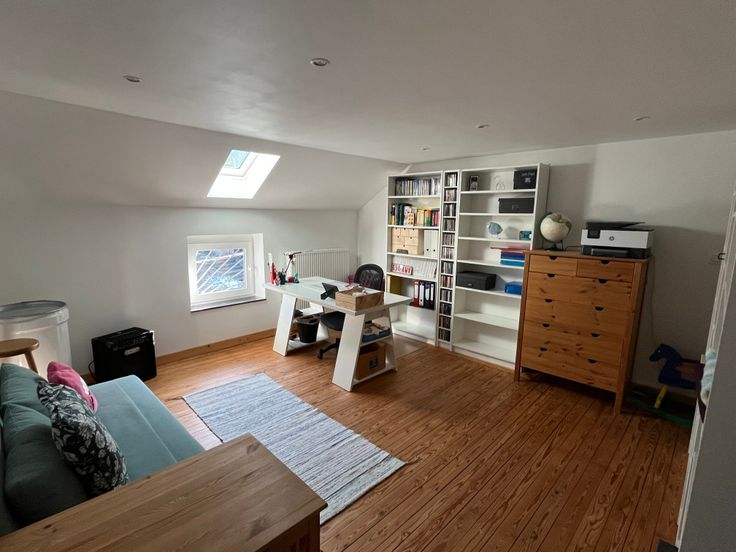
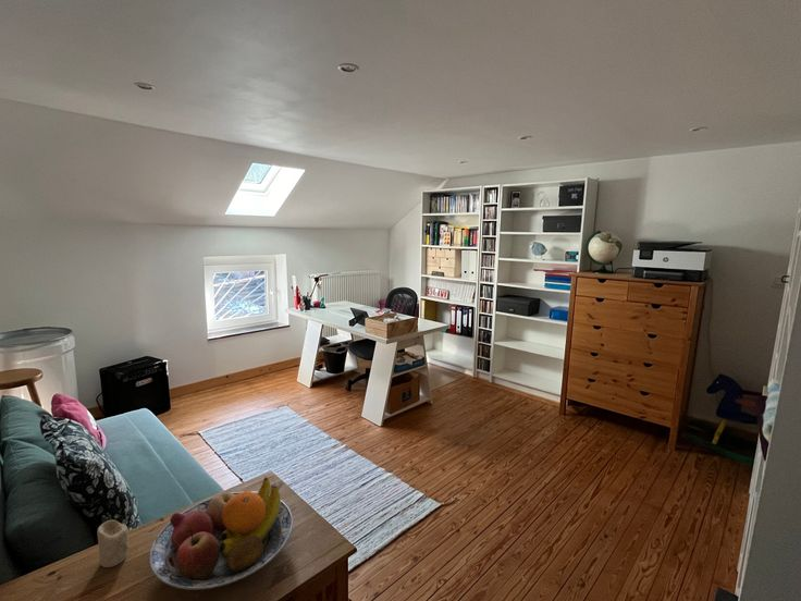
+ fruit bowl (225, 527)
+ candle (113, 541)
